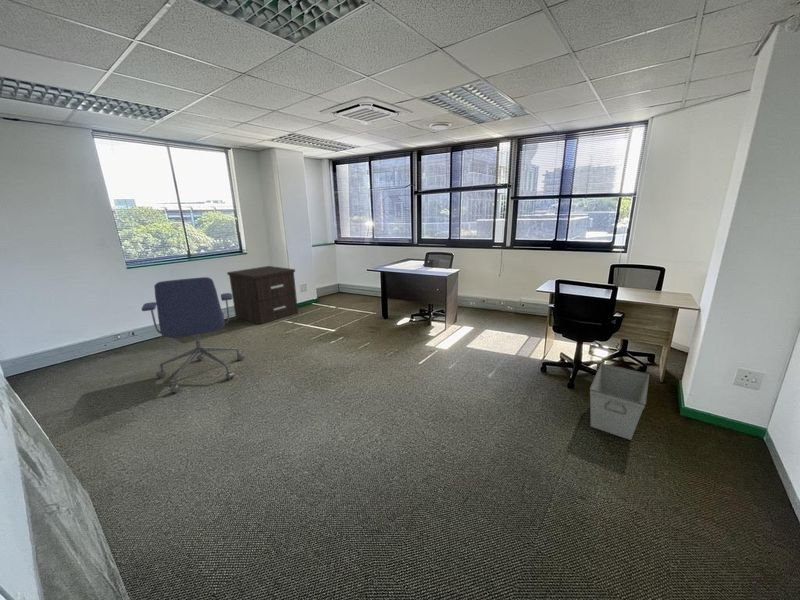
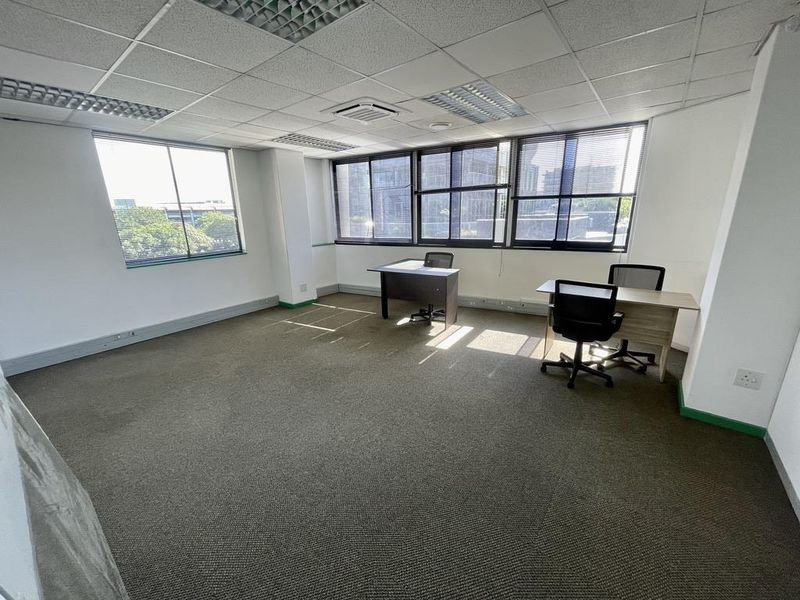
- storage bin (617, 398)
- nightstand (264, 293)
- office chair (194, 324)
